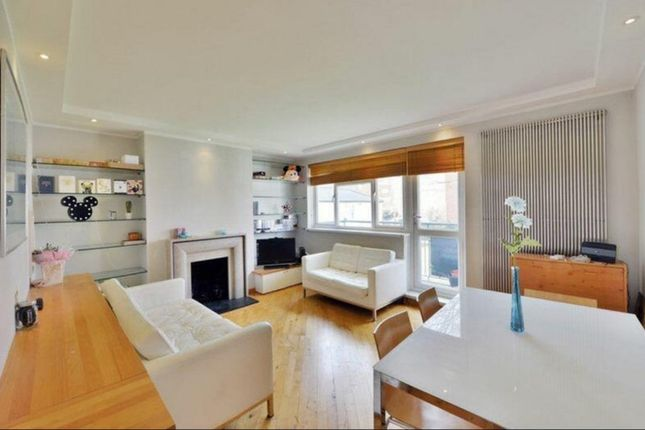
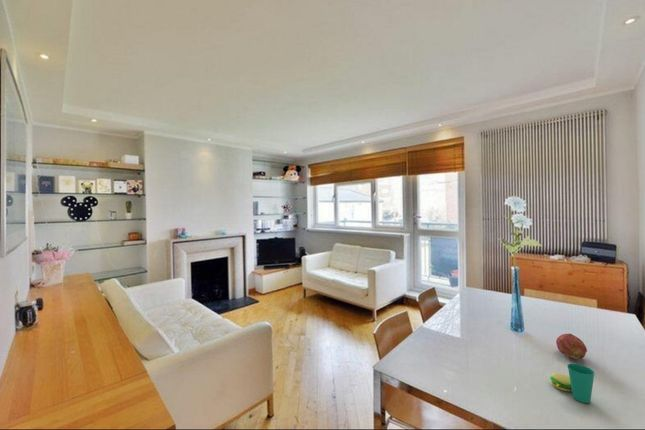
+ cup (571, 378)
+ fruit (571, 345)
